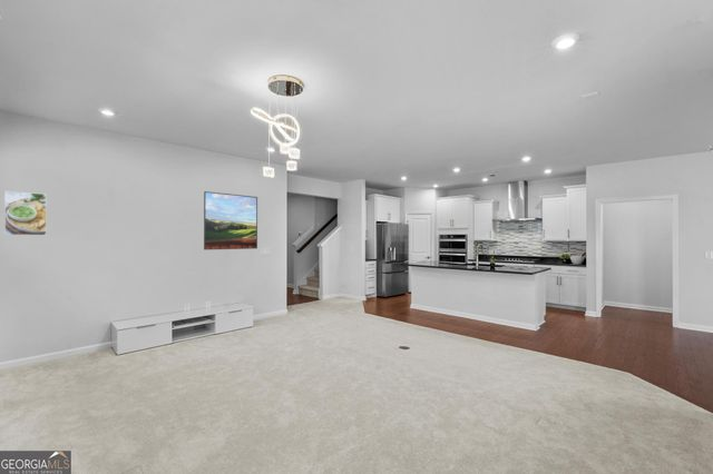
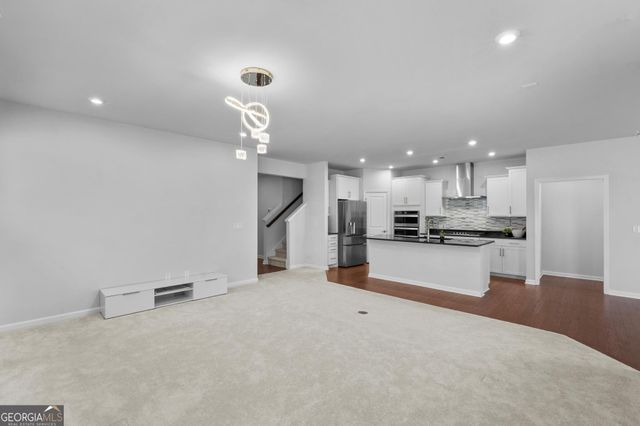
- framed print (26, 214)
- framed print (232, 221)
